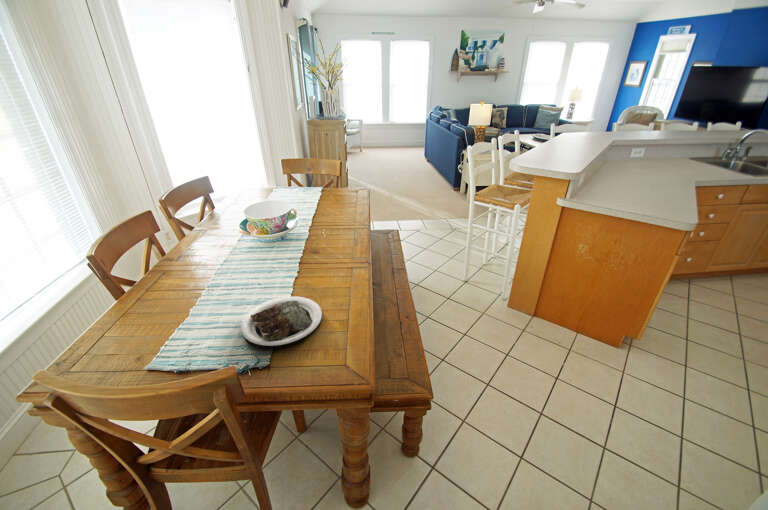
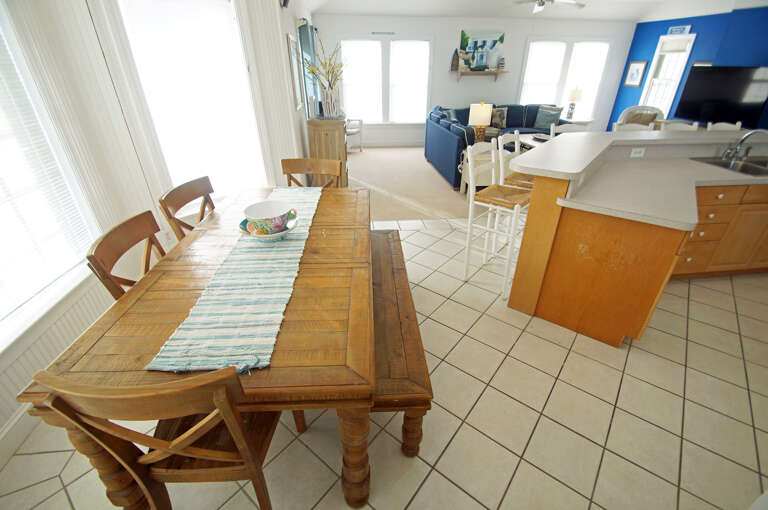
- plate (282, 317)
